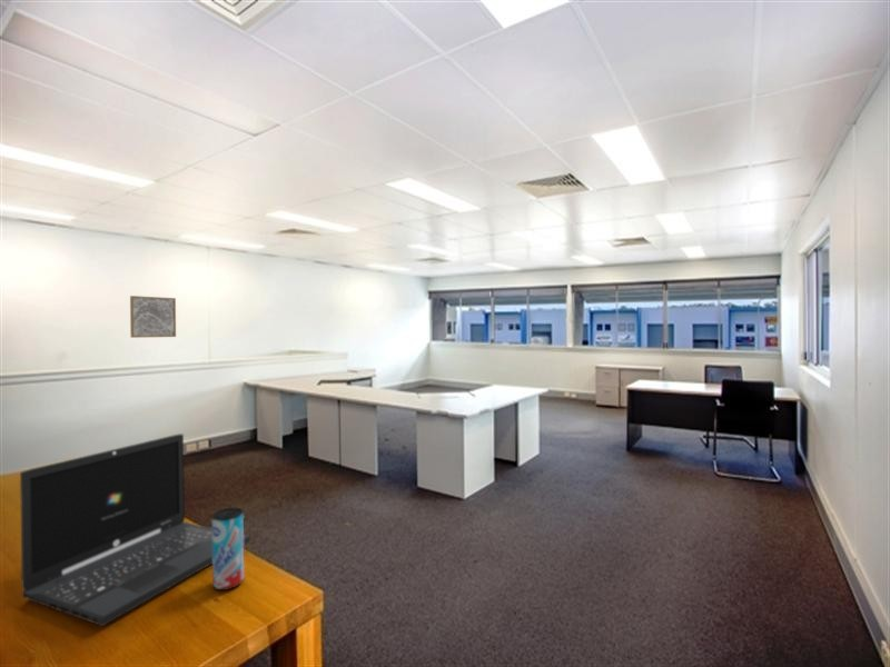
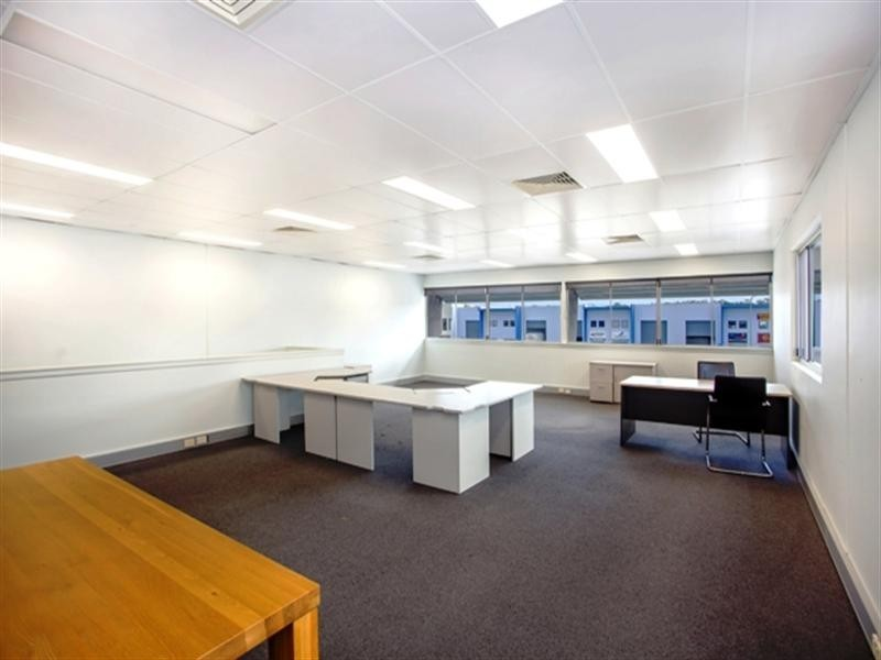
- wall art (154, 317)
- beverage can (228, 548)
- laptop (148, 511)
